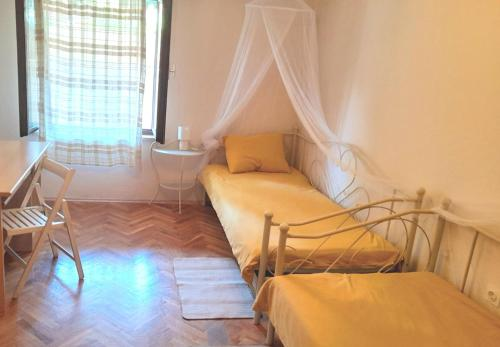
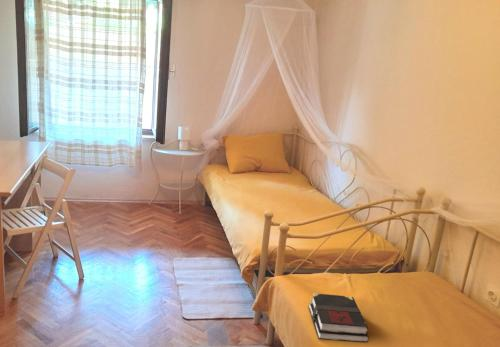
+ book (337, 316)
